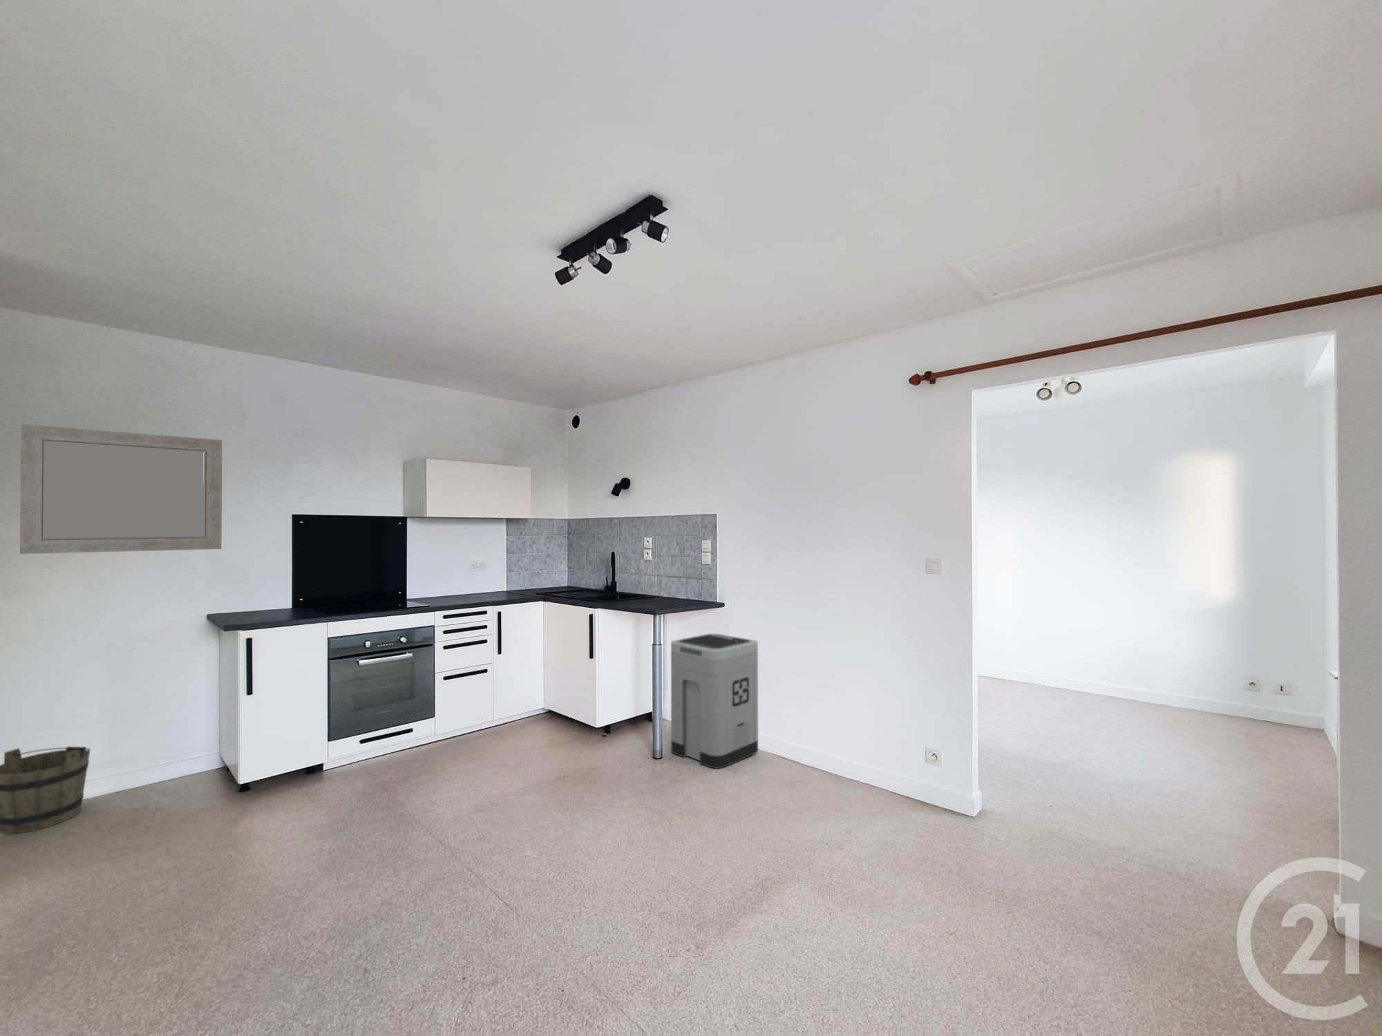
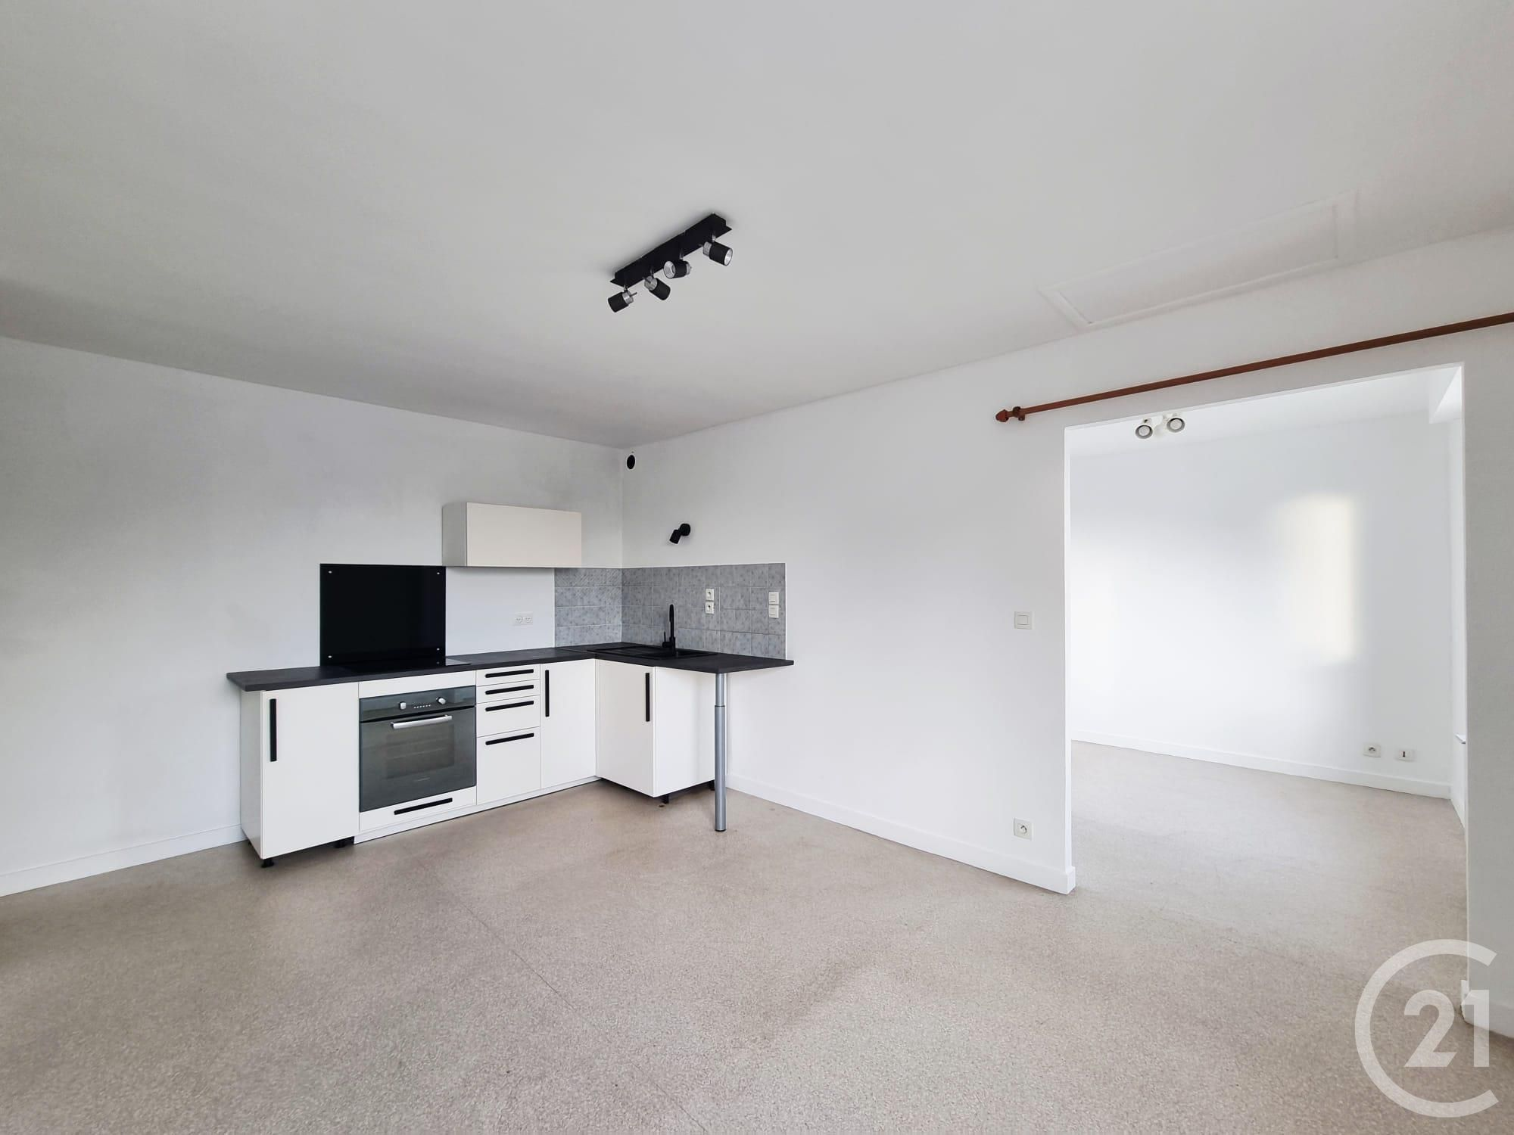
- trash can (715, 695)
- home mirror (129, 492)
- bucket (41, 785)
